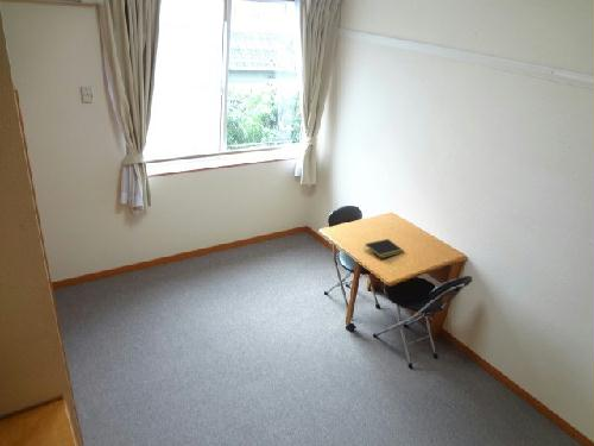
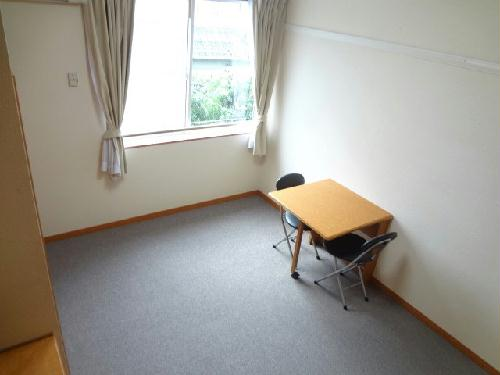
- notepad (384, 247)
